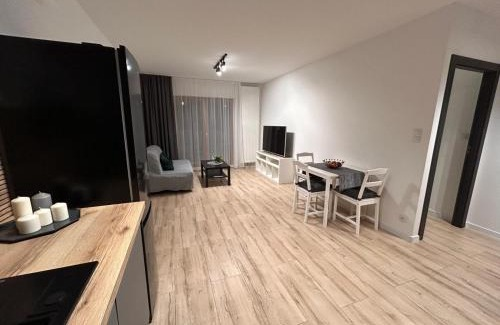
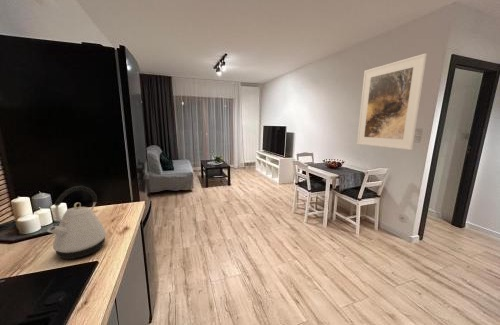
+ kettle (77, 219)
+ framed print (386, 106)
